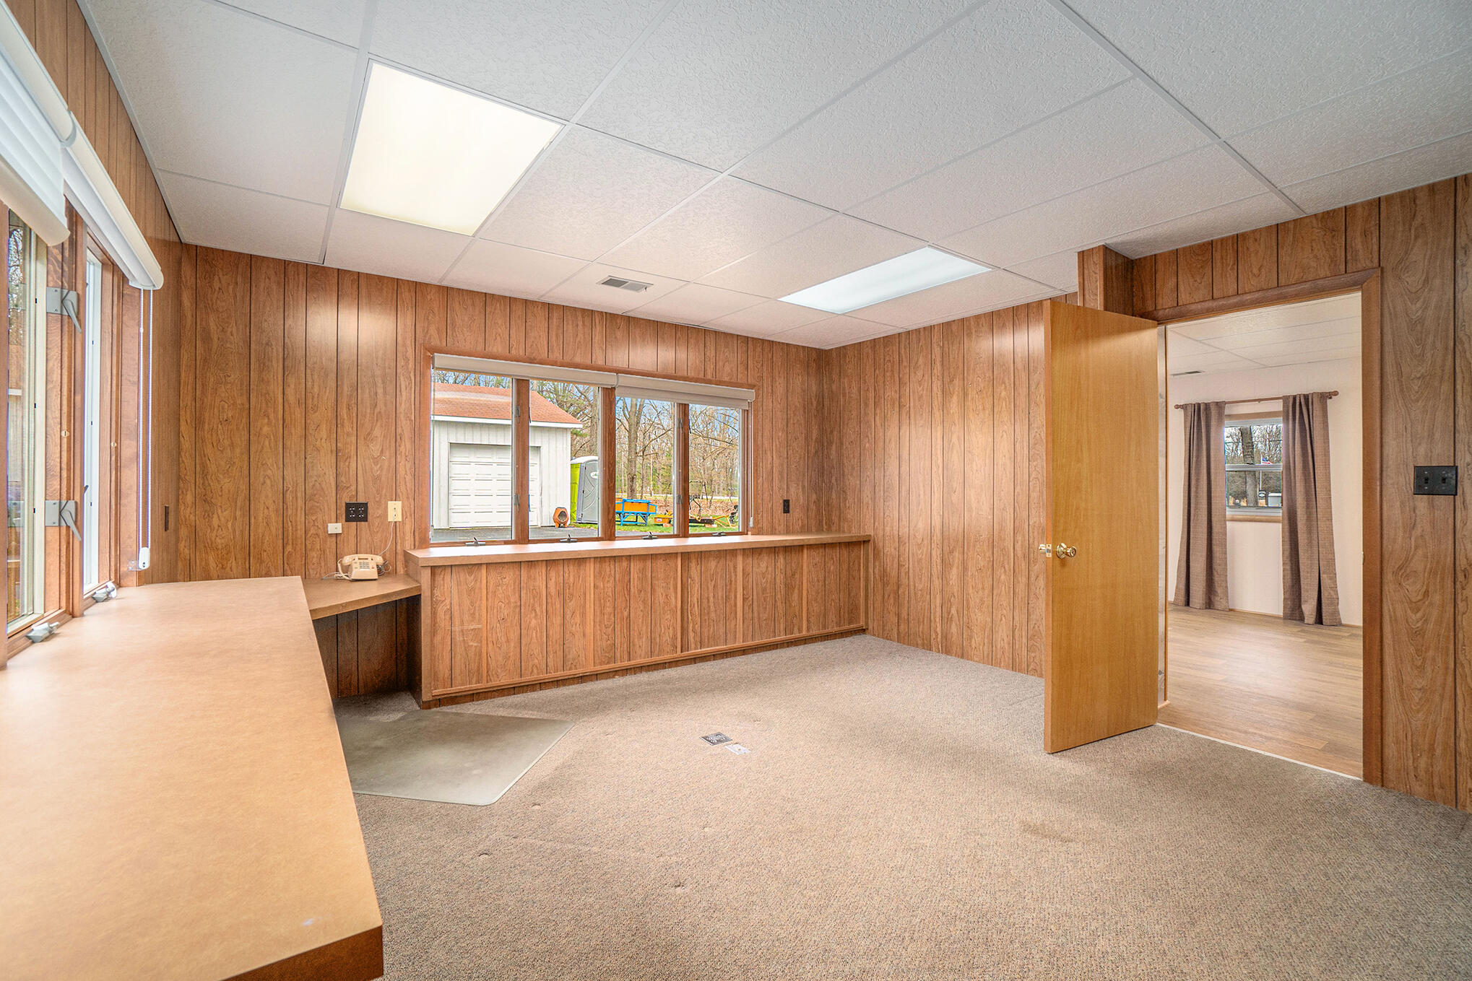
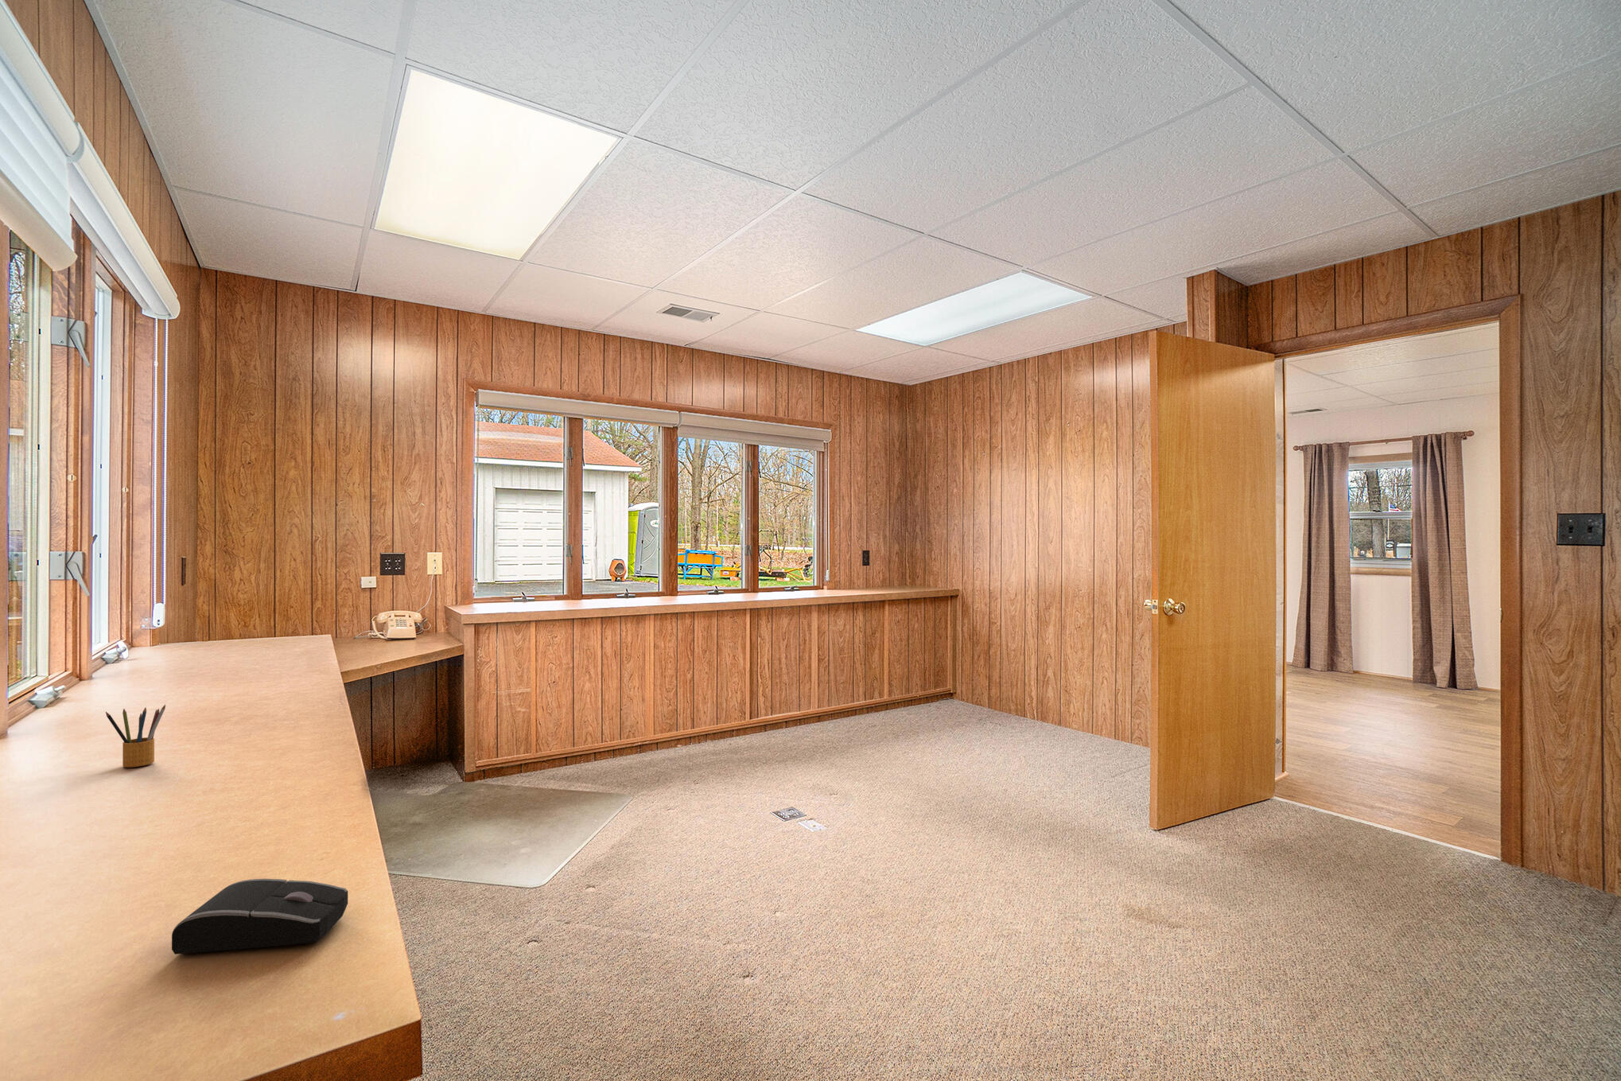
+ pencil box (137, 735)
+ computer mouse (267, 912)
